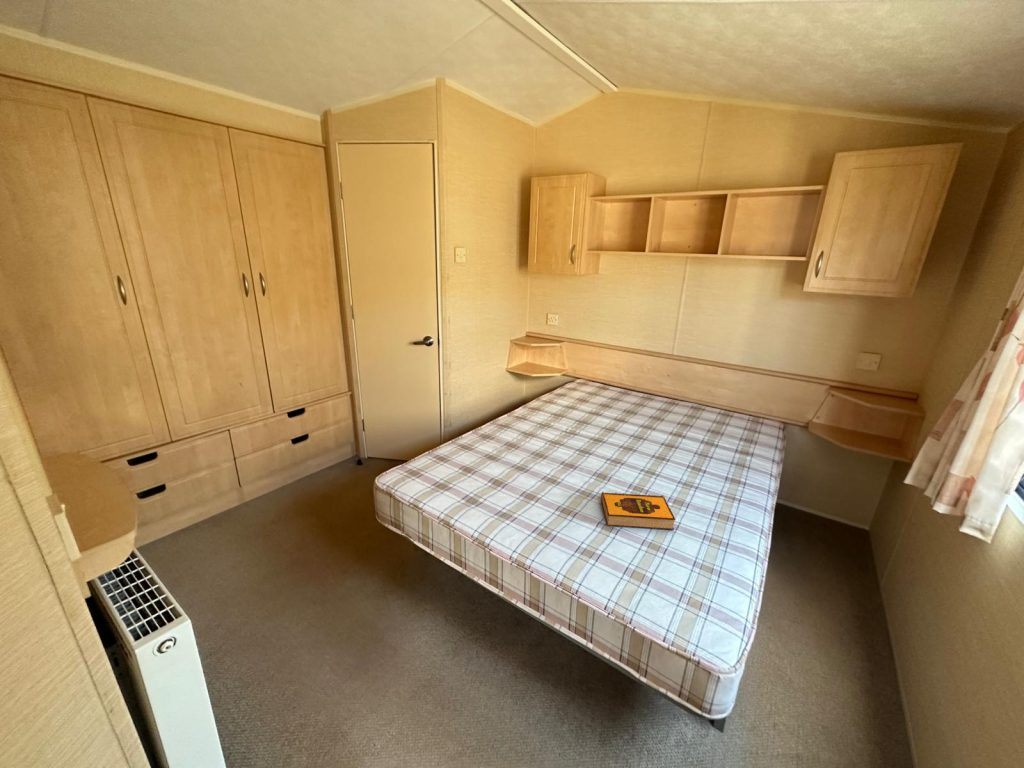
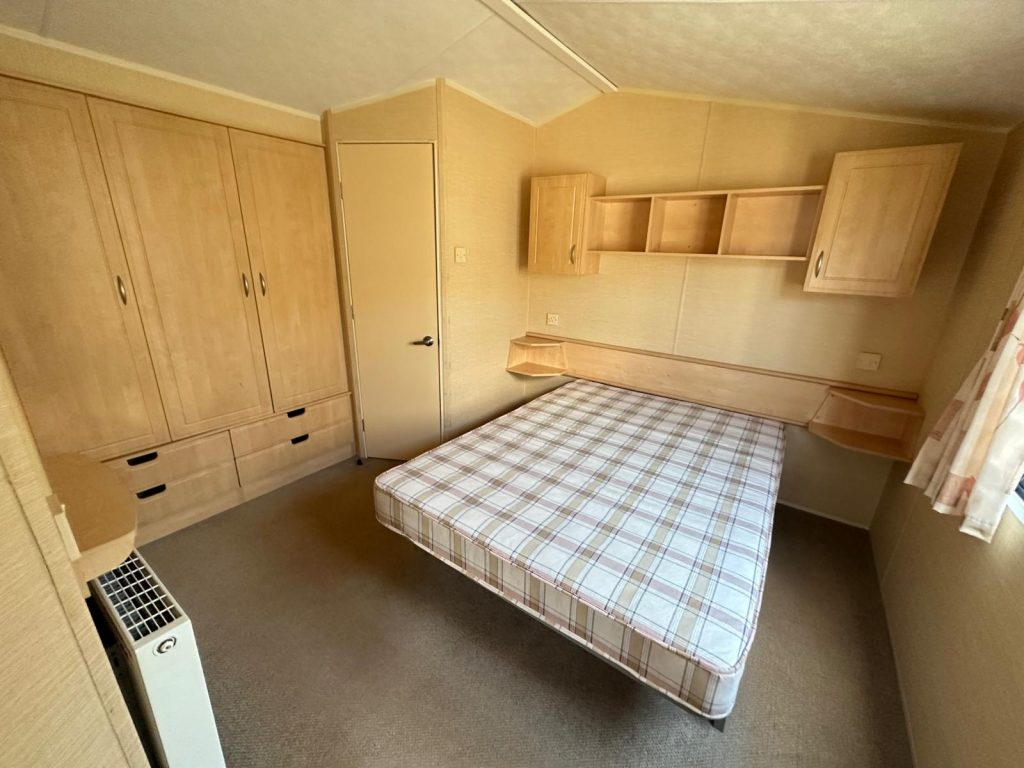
- hardback book (636, 508)
